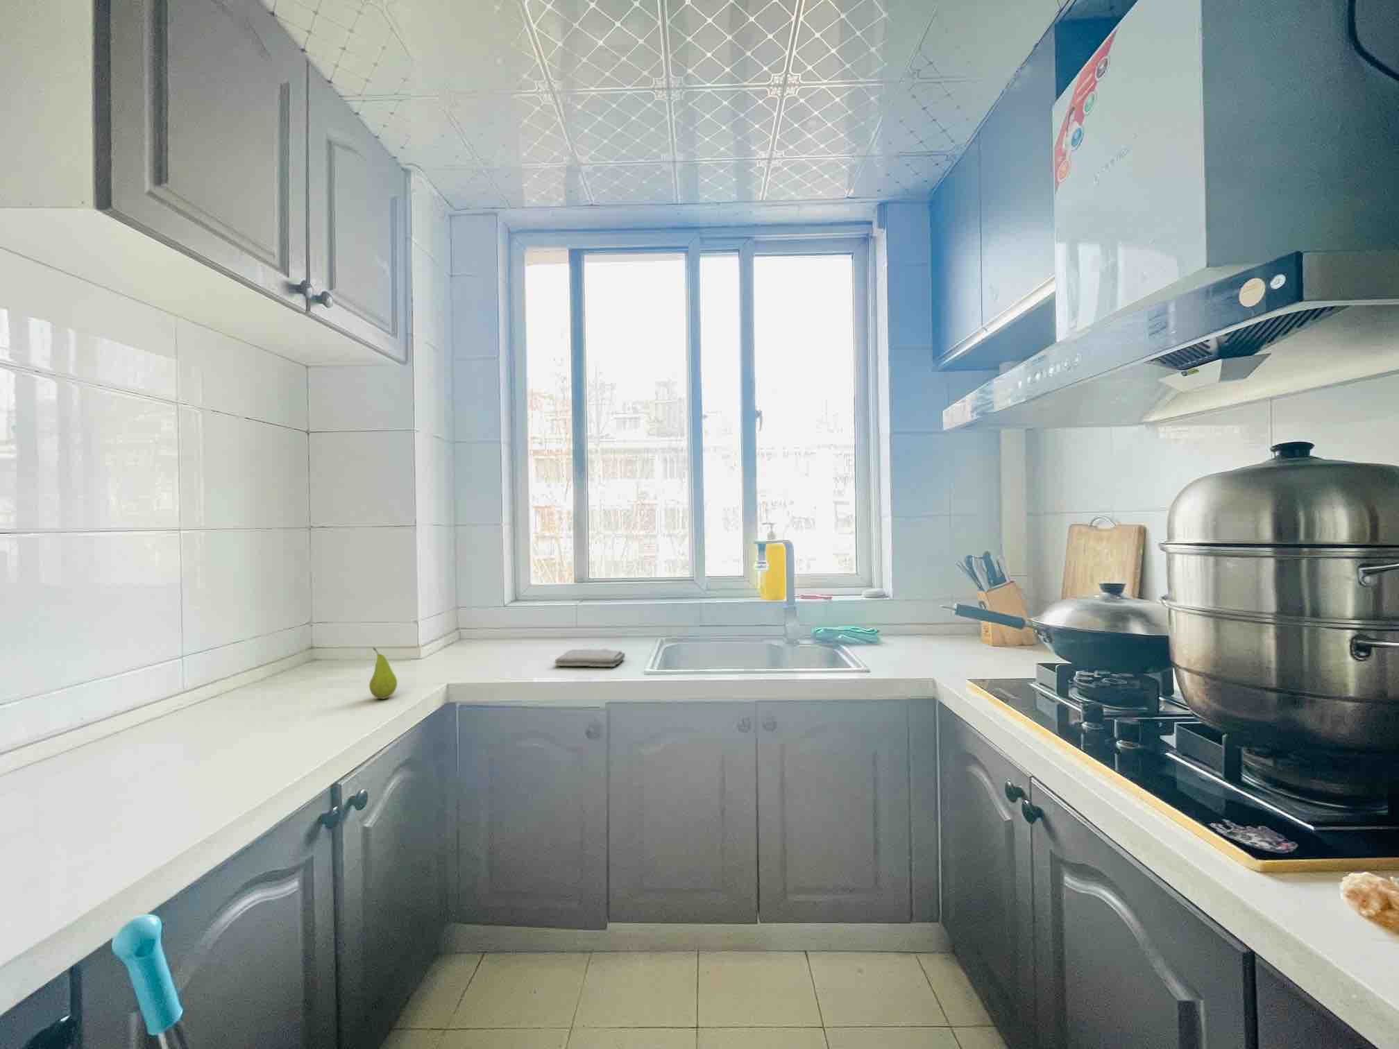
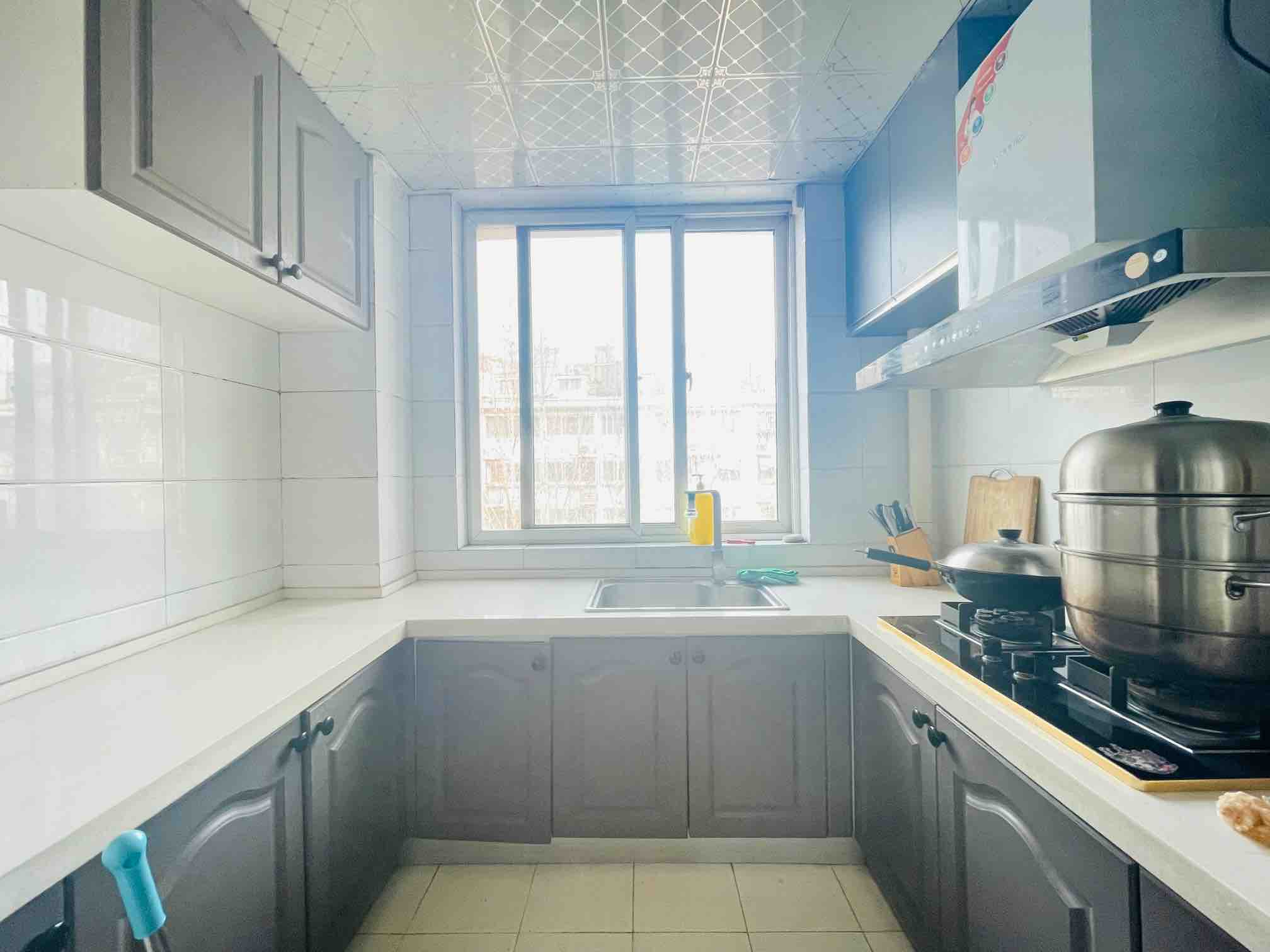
- fruit (383, 672)
- washcloth (590, 657)
